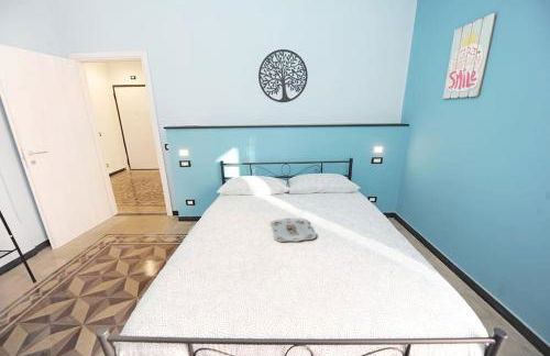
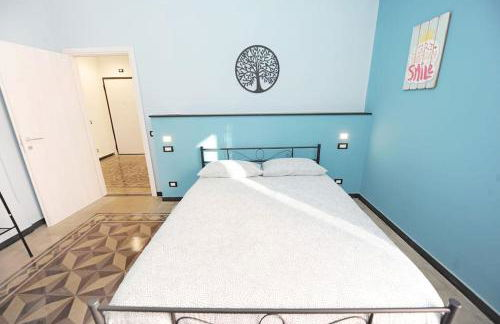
- serving tray (292, 229)
